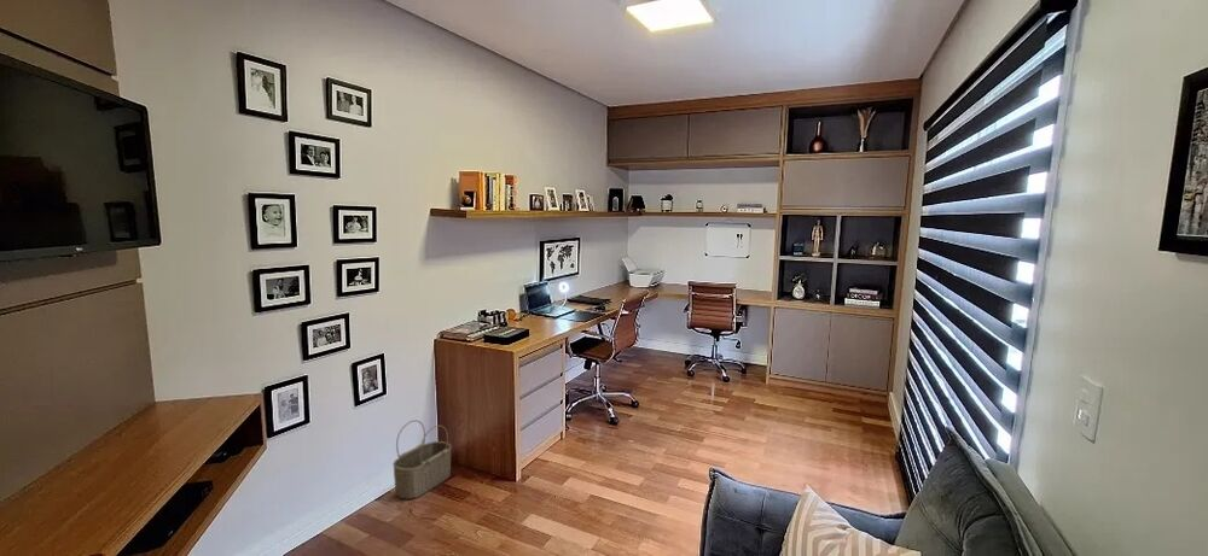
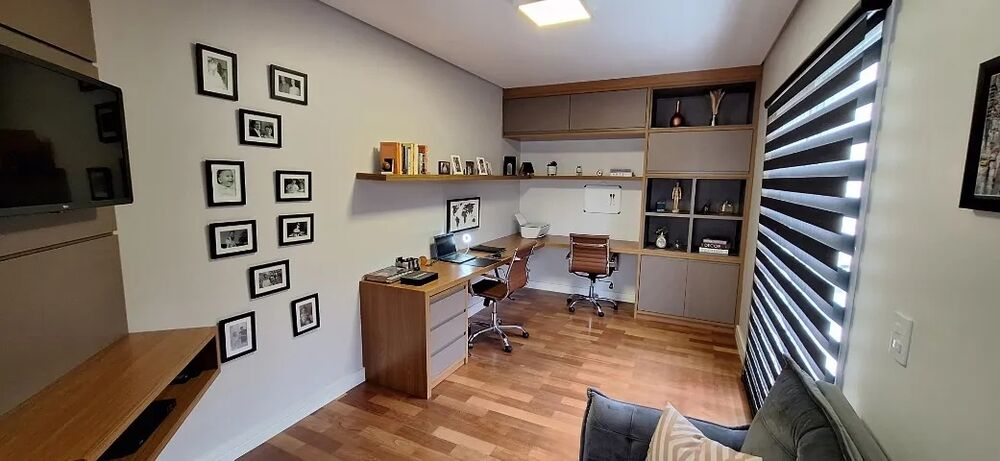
- wicker basket (423, 453)
